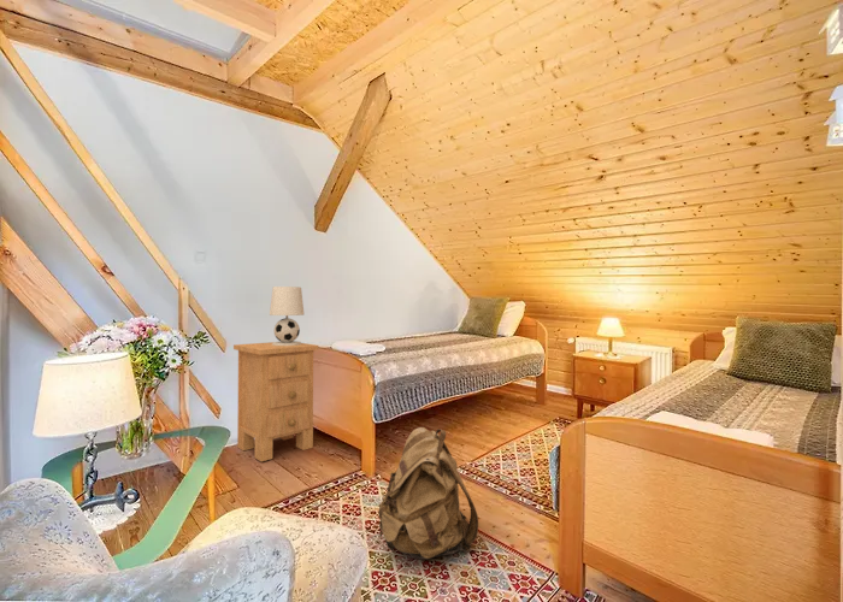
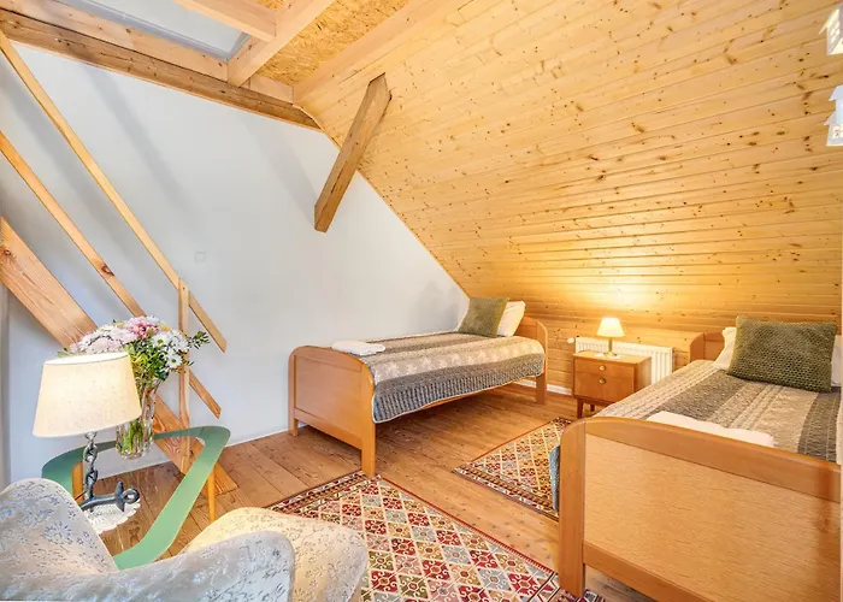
- table lamp (287, 314)
- nightstand (277, 396)
- backpack (429, 482)
